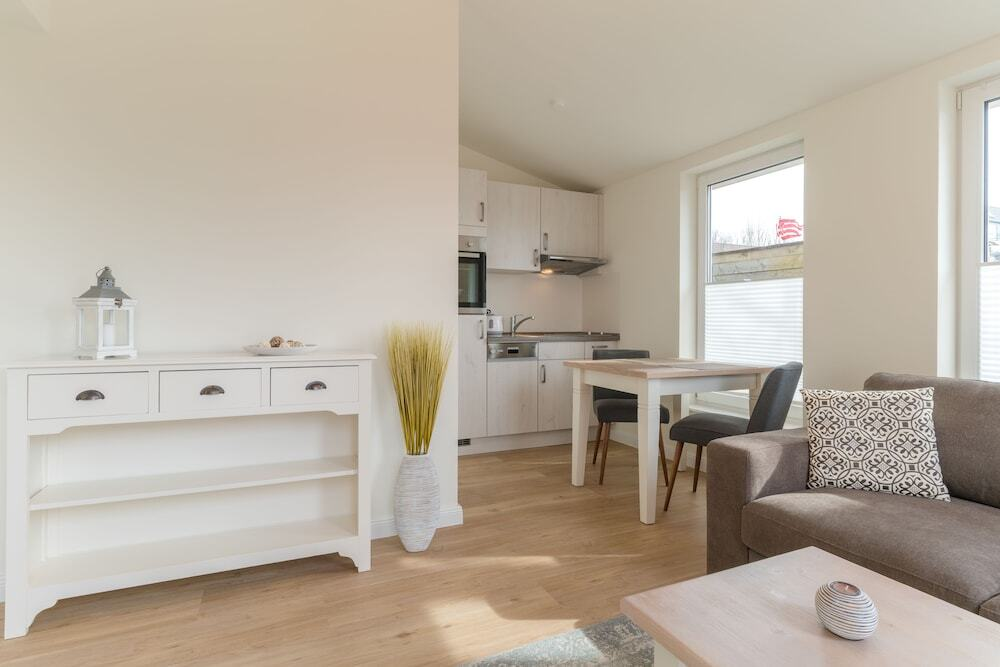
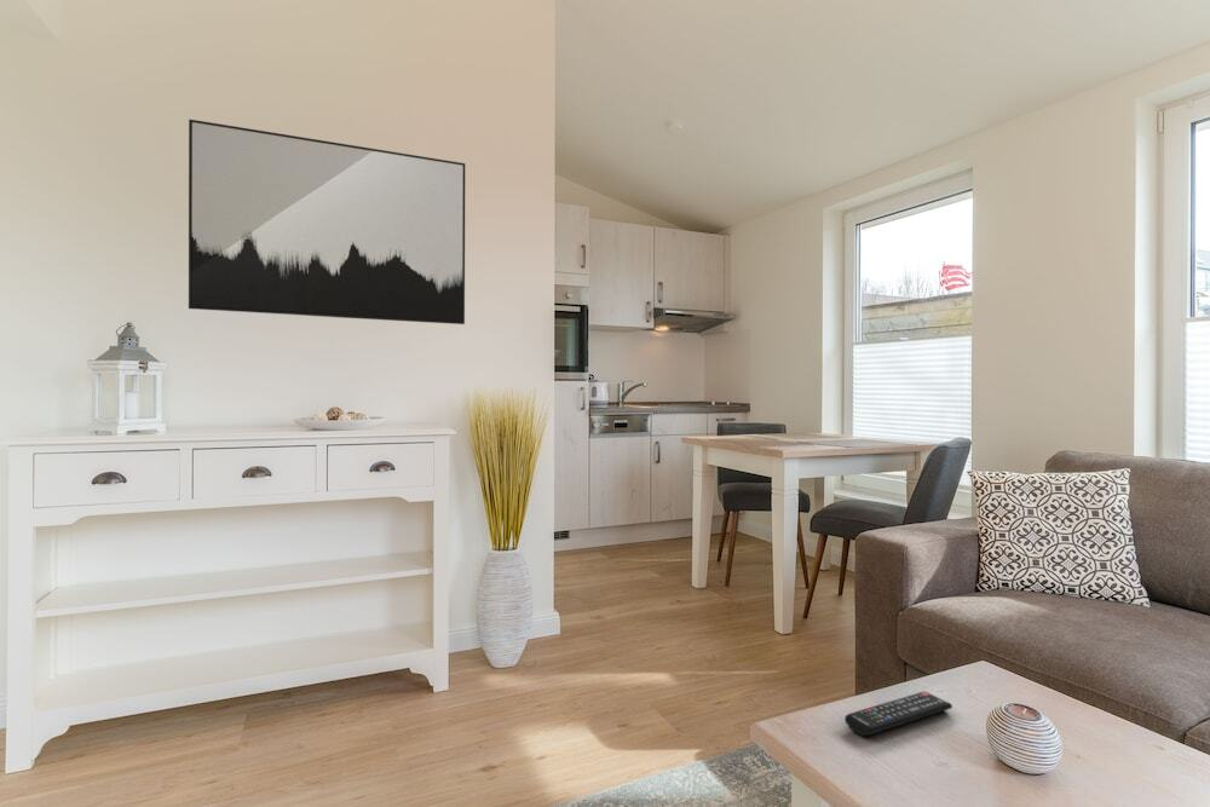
+ wall art (338, 230)
+ remote control (899, 713)
